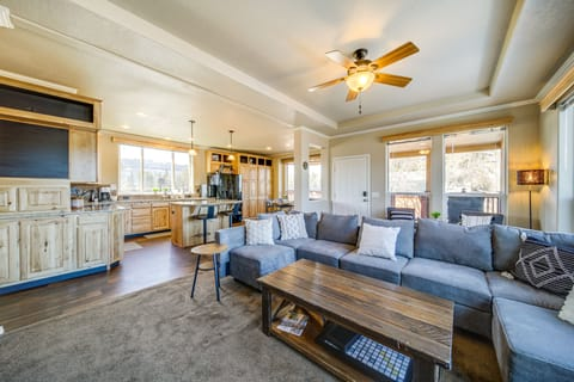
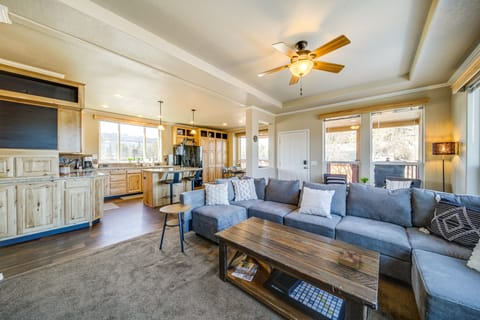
+ book (349, 258)
